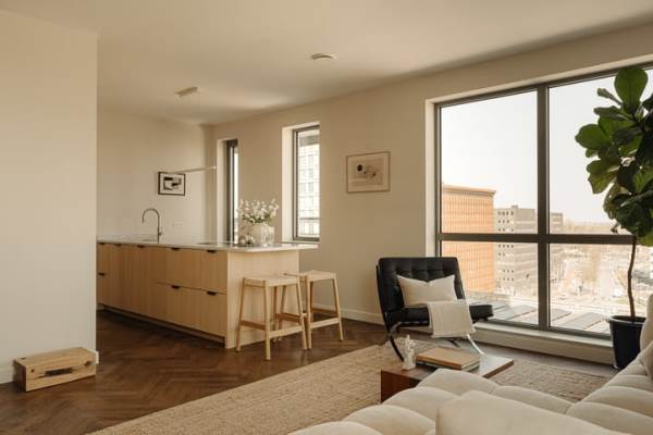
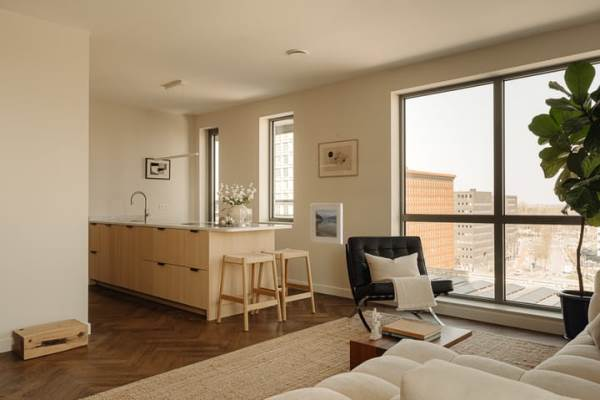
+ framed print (326, 223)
